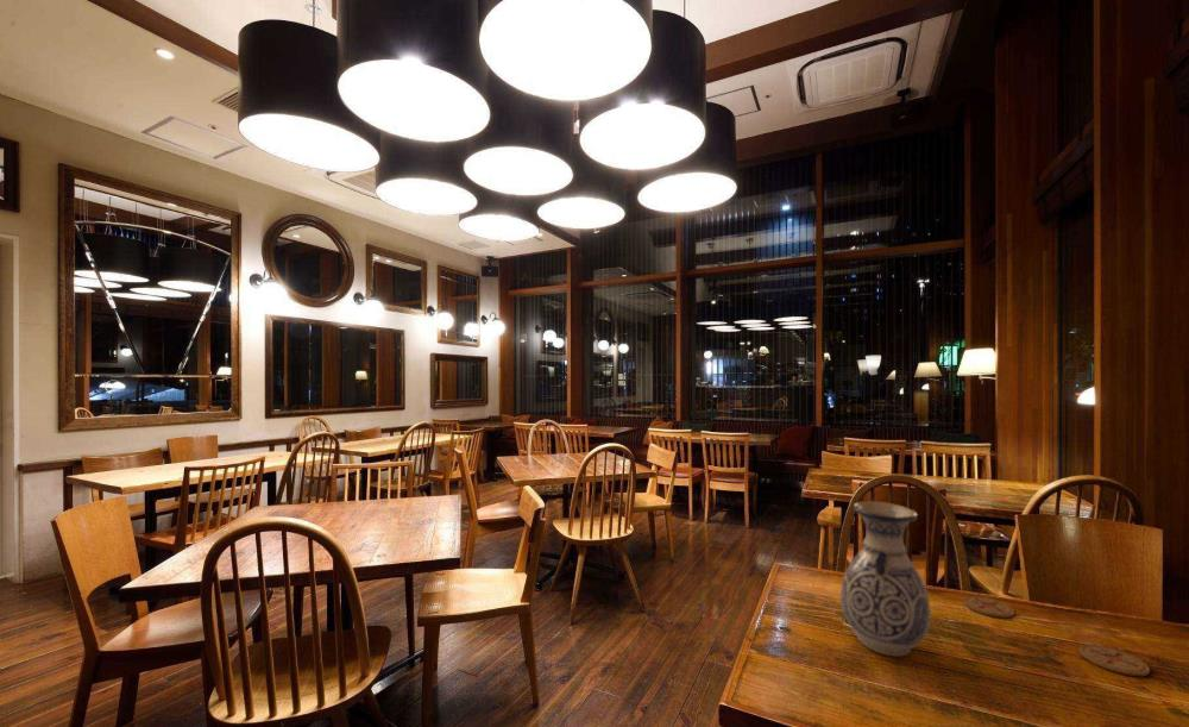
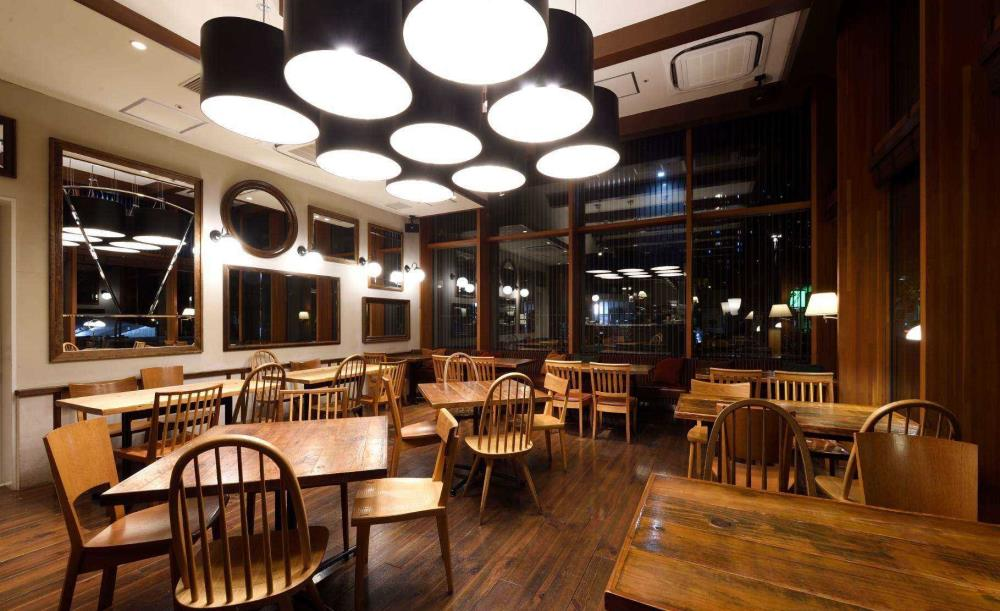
- coaster (988, 606)
- coaster (1113, 659)
- vase (883, 575)
